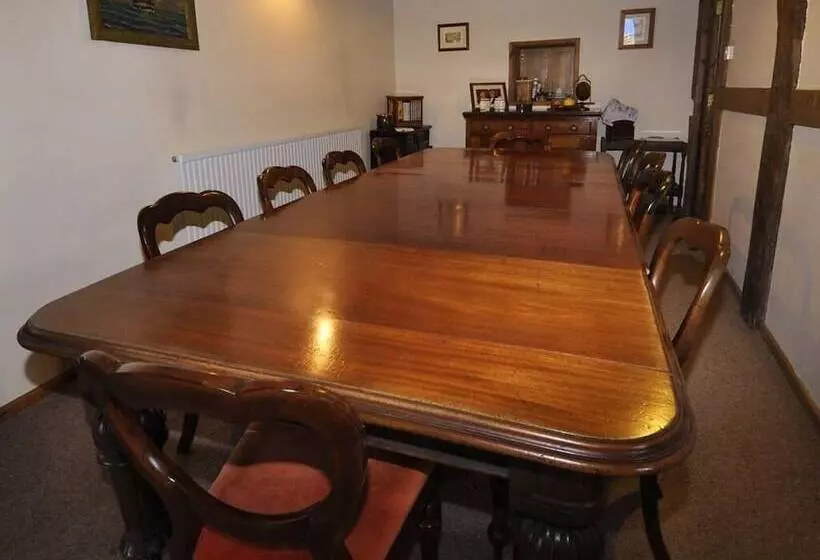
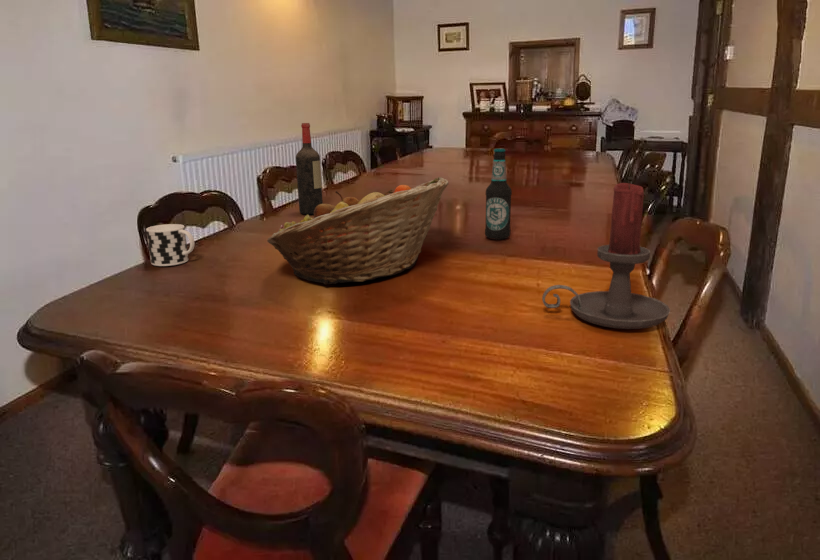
+ fruit basket (363, 224)
+ wine bottle (308, 168)
+ candle holder (608, 251)
+ cup (173, 245)
+ bottle (498, 194)
